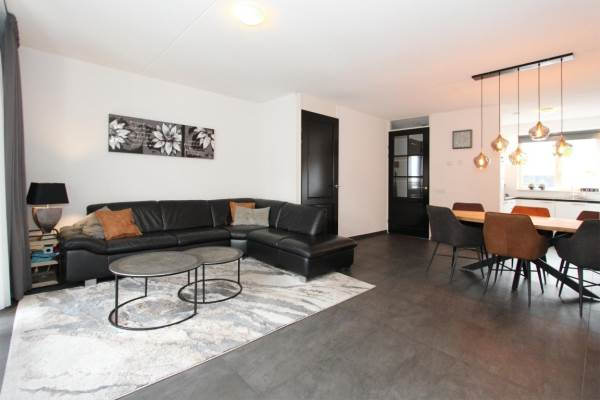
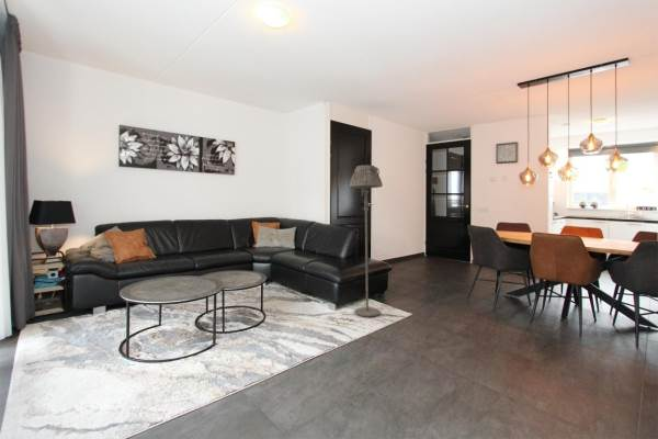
+ floor lamp (366, 239)
